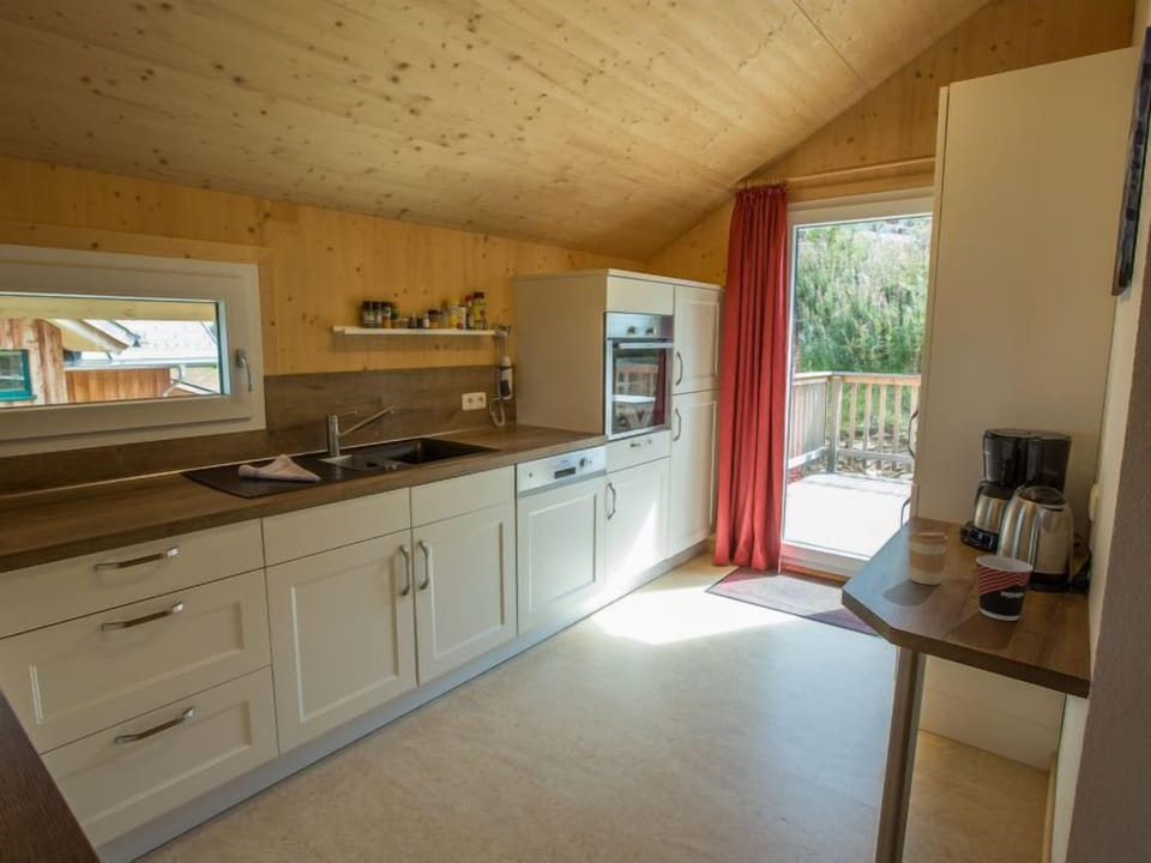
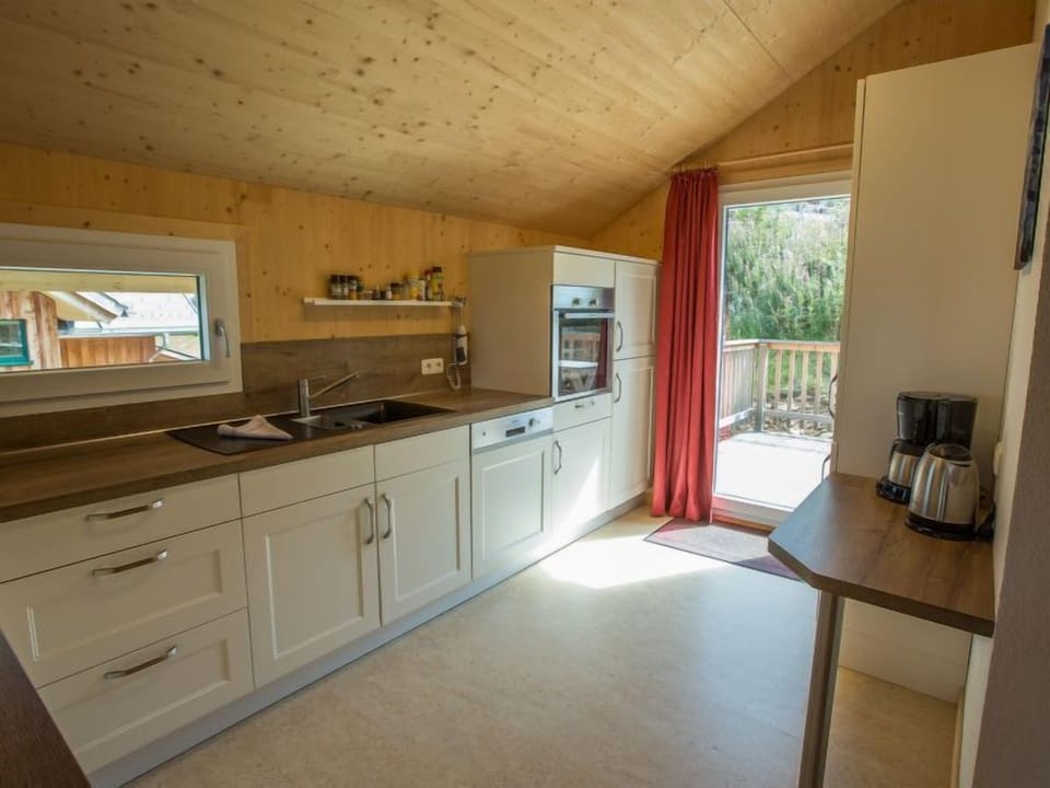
- coffee cup (927, 555)
- cup (1001, 589)
